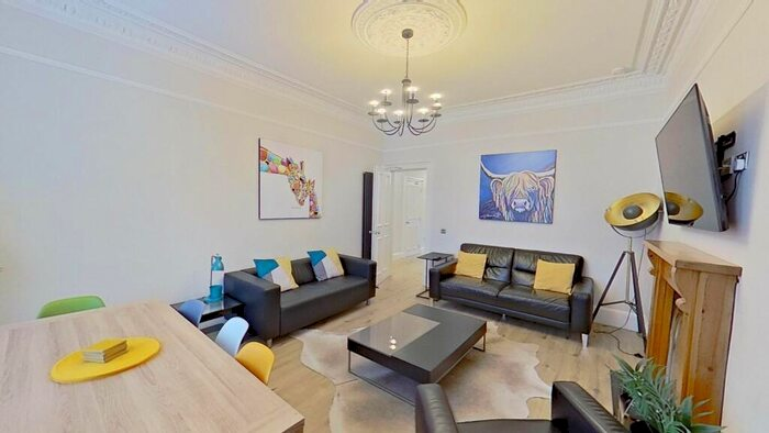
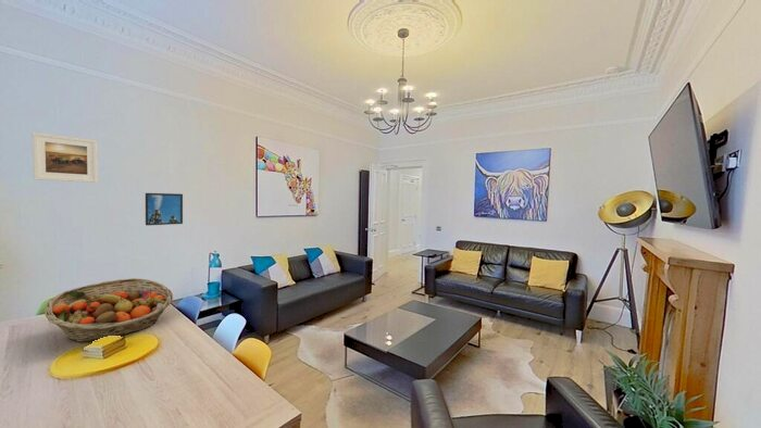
+ fruit basket (115, 307)
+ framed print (164, 209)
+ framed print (66, 159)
